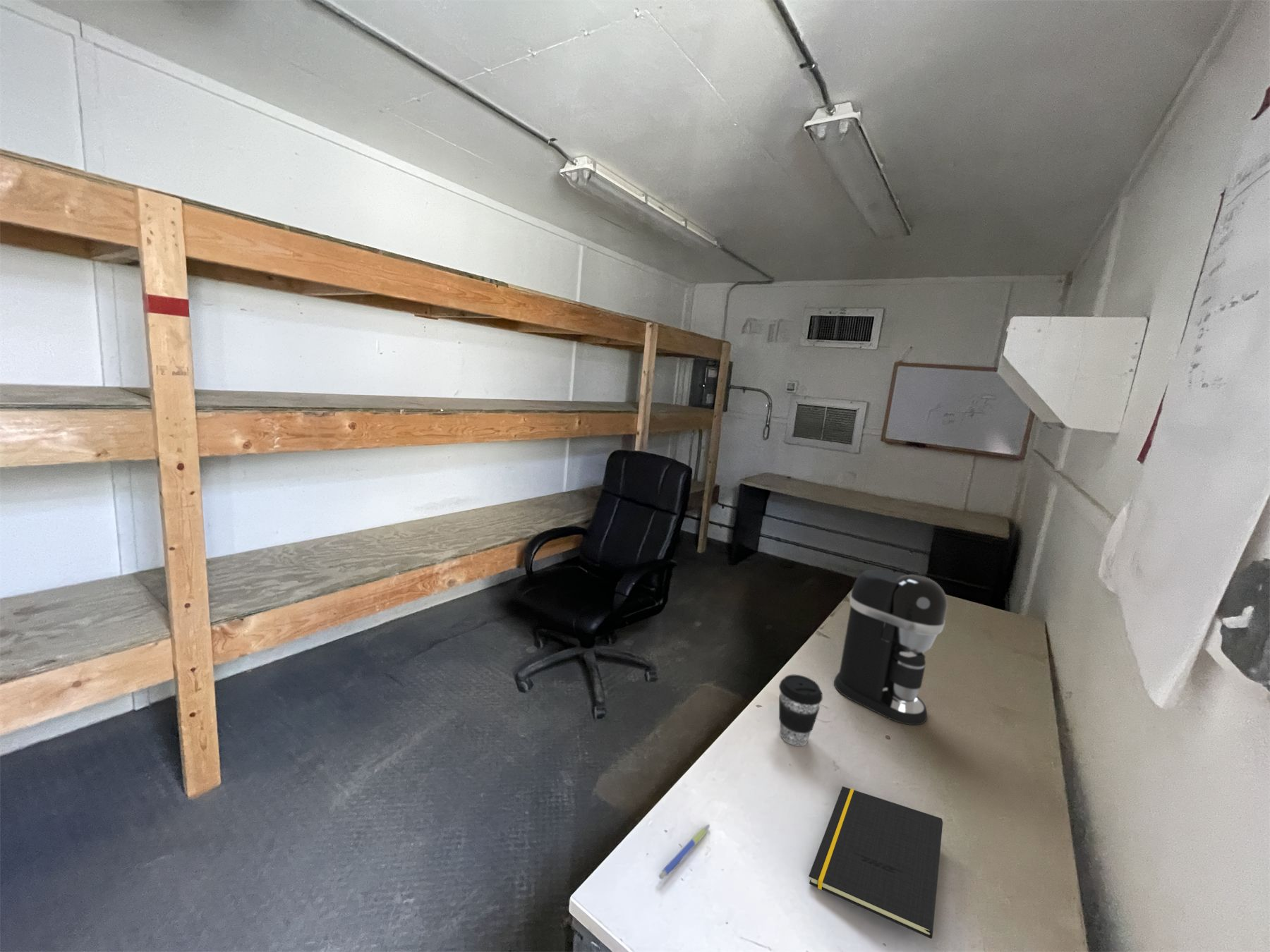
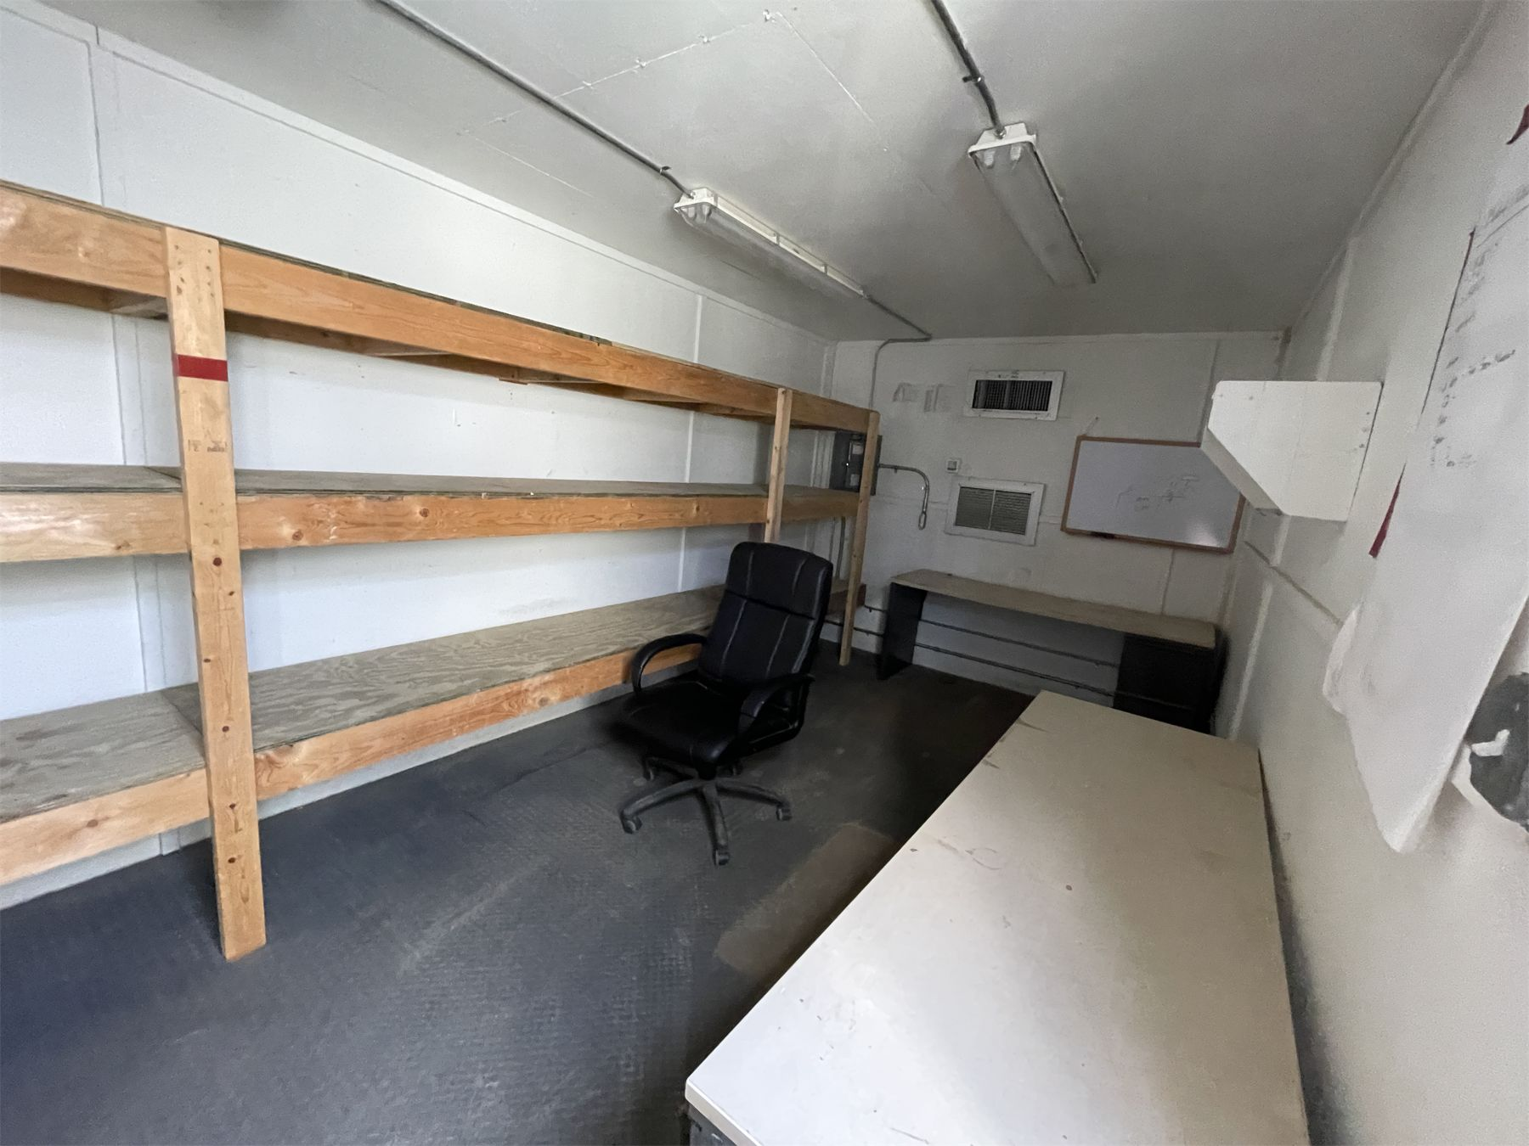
- coffee cup (797, 710)
- notepad (879, 849)
- pen (687, 849)
- coffee maker (890, 637)
